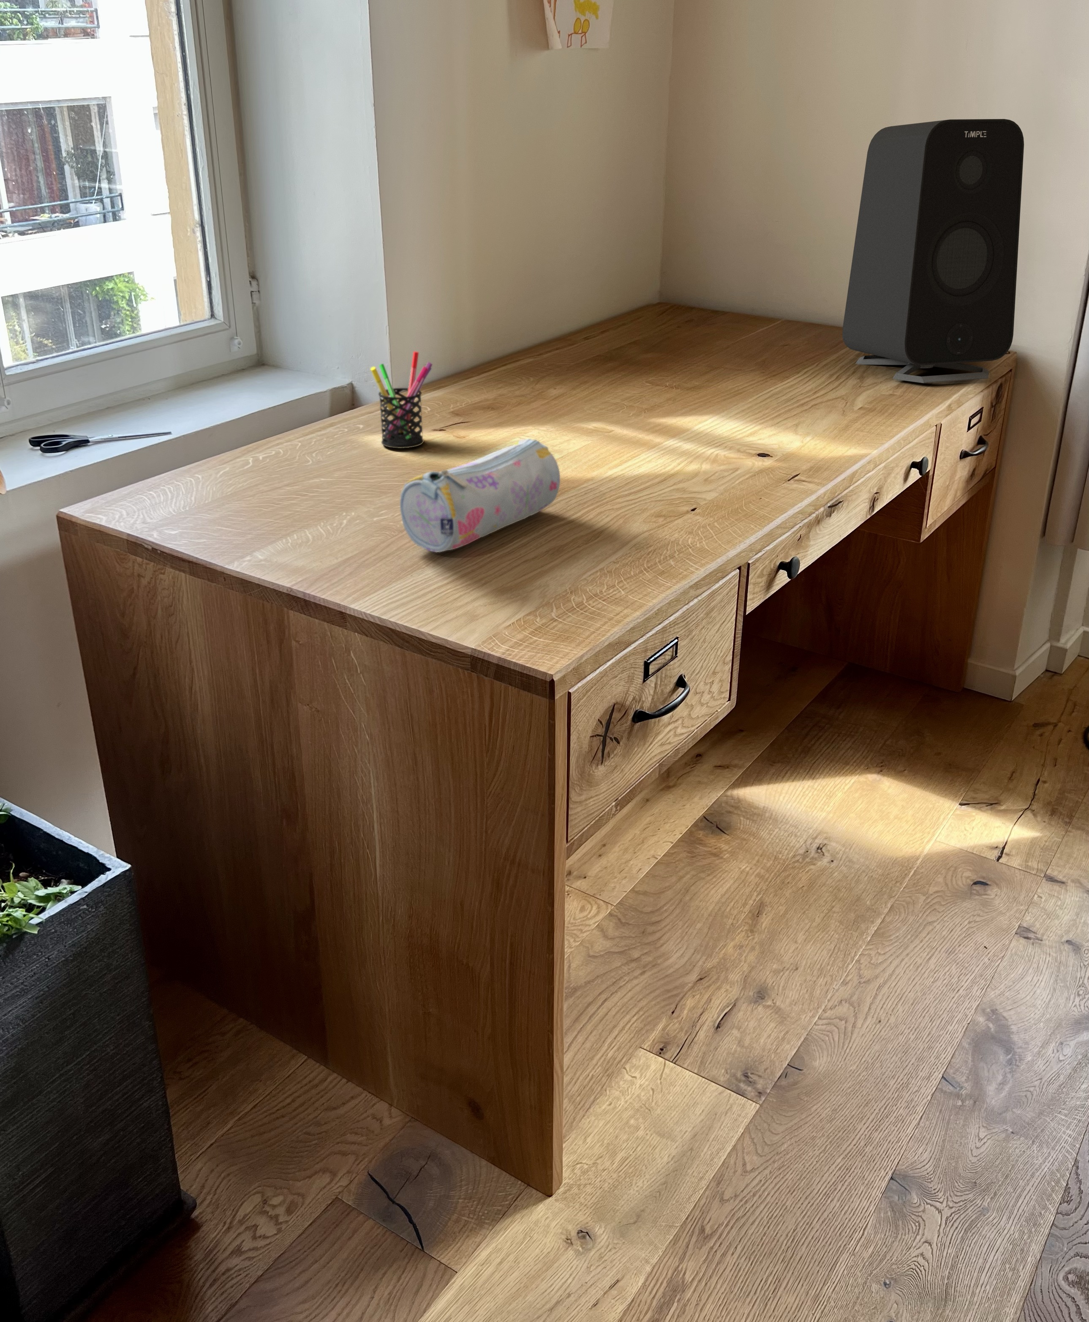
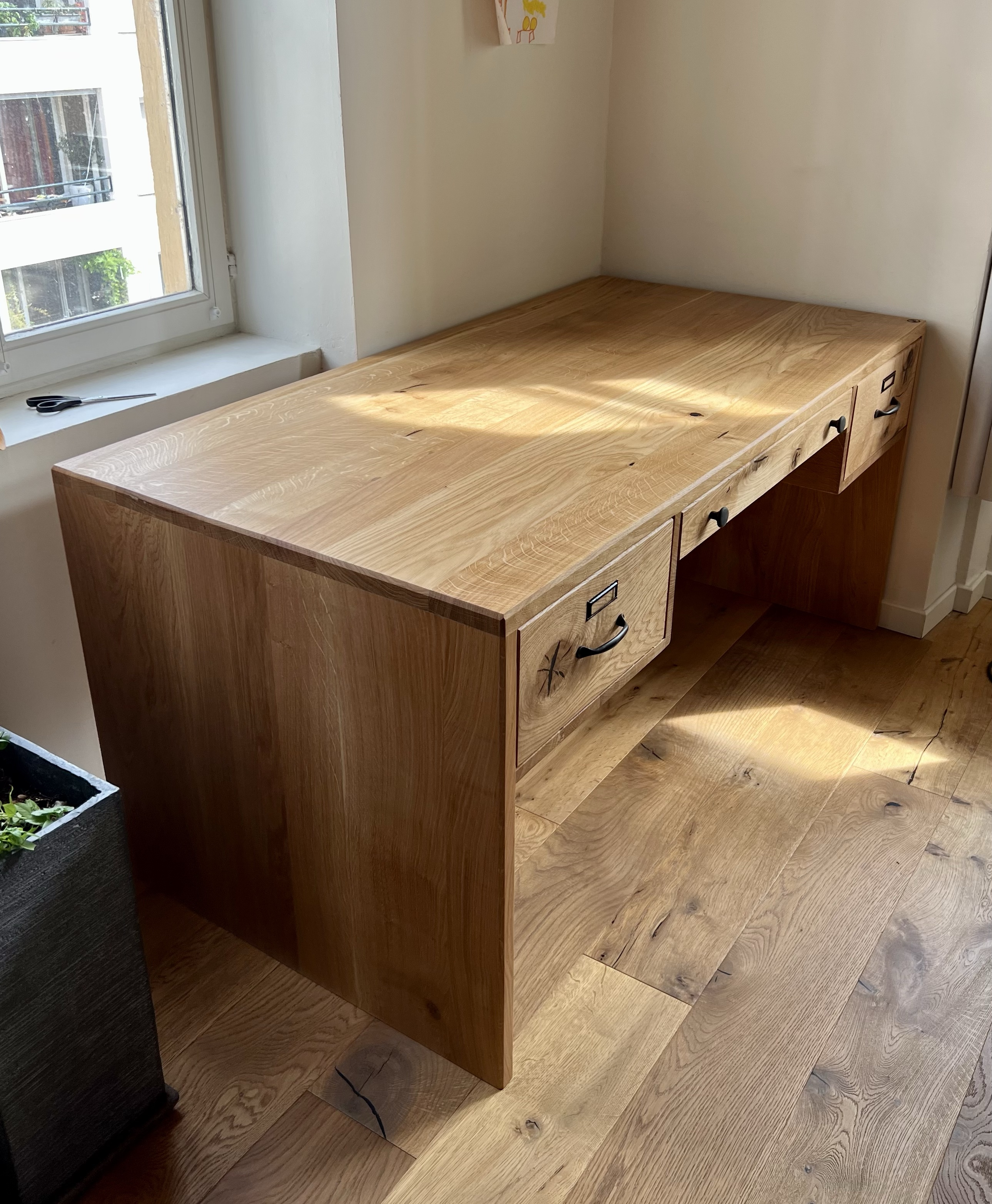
- pen holder (400, 397)
- speaker (936, 248)
- pencil case (482, 492)
